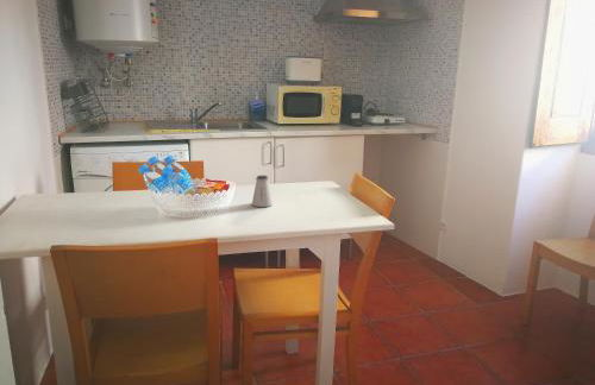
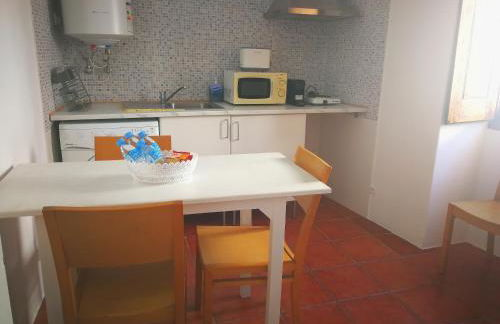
- saltshaker (262, 190)
